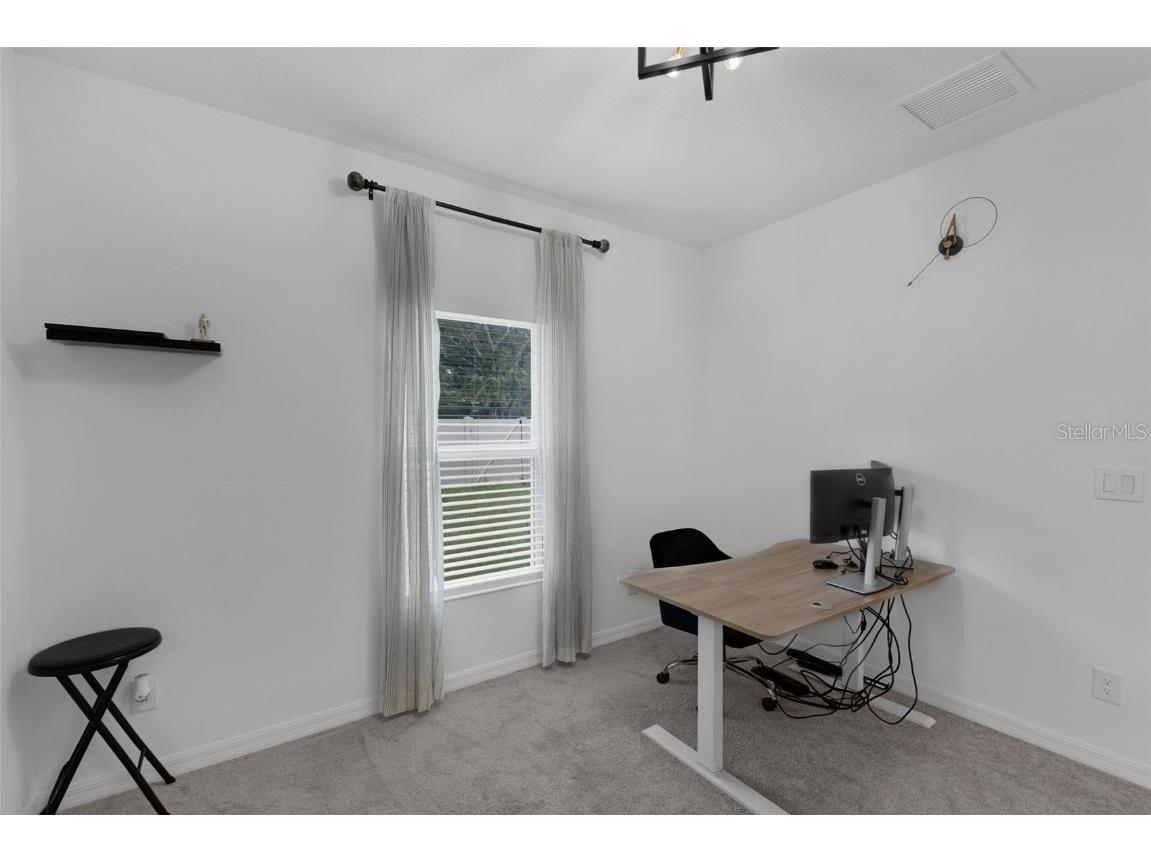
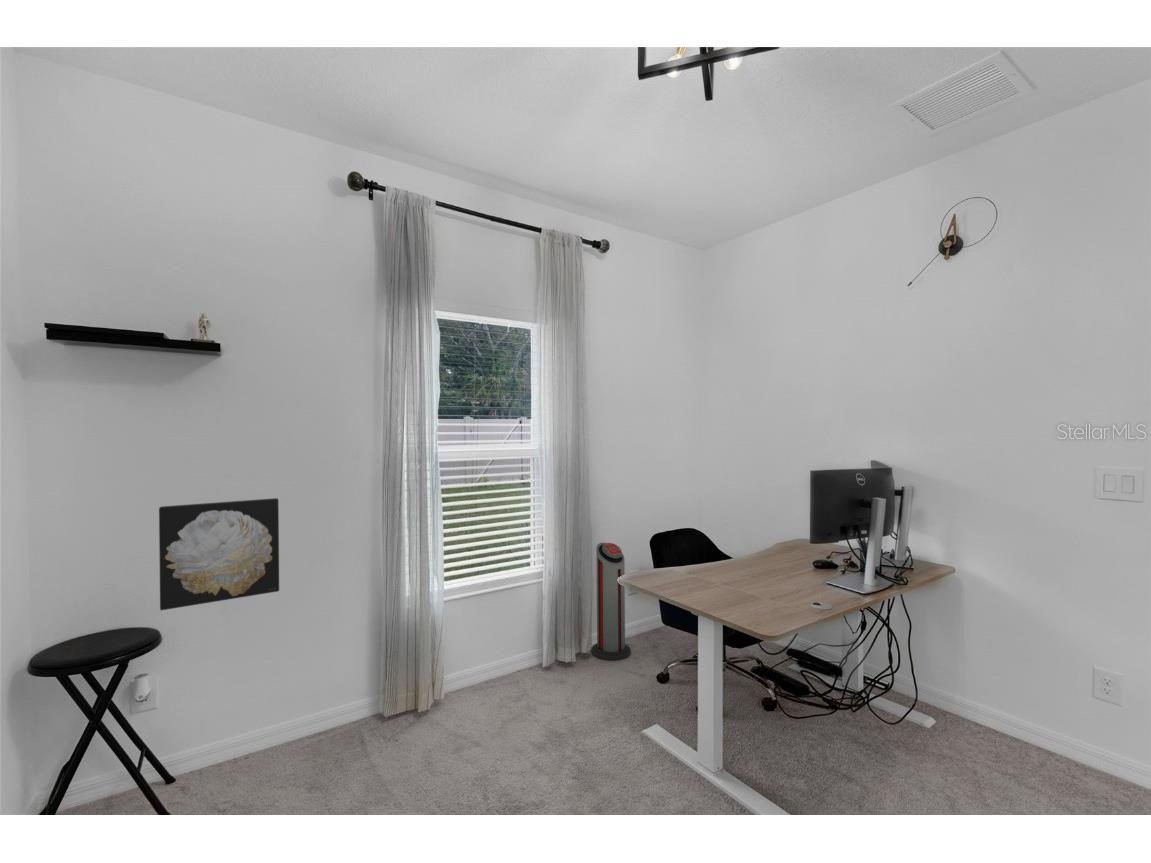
+ air purifier (610, 597)
+ wall art (222, 550)
